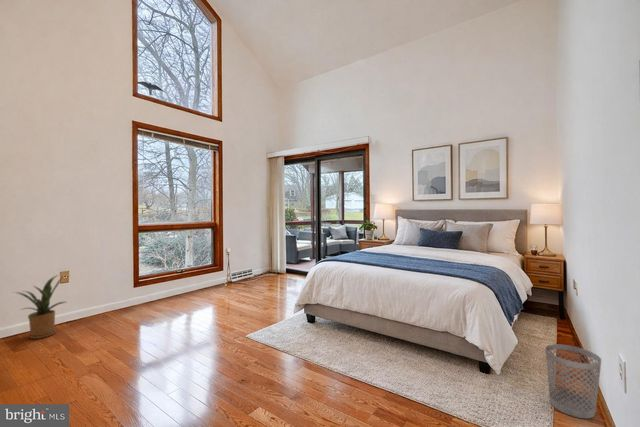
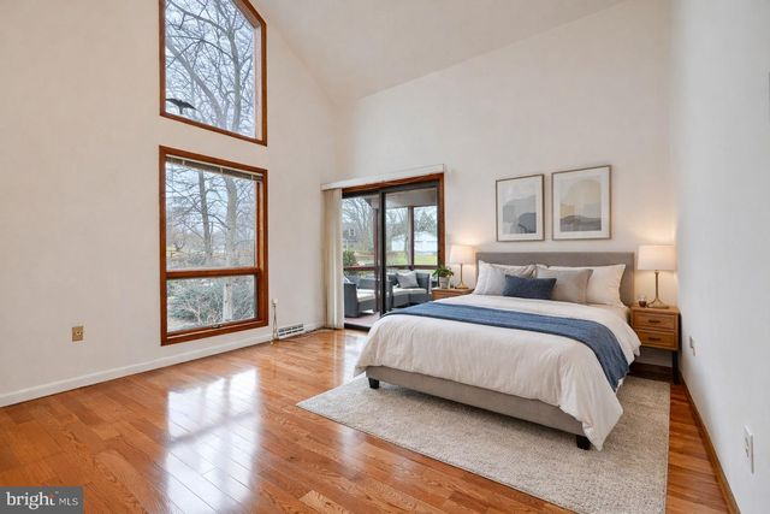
- wastebasket (572, 380)
- house plant (39, 306)
